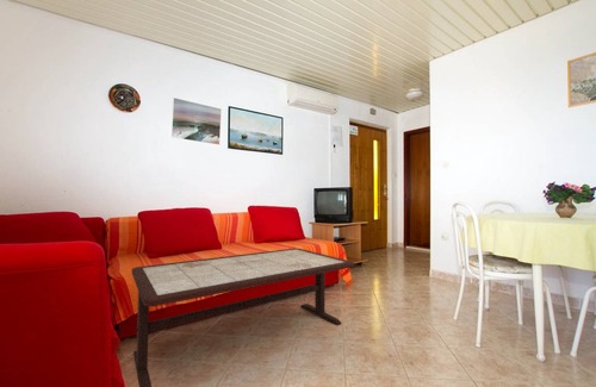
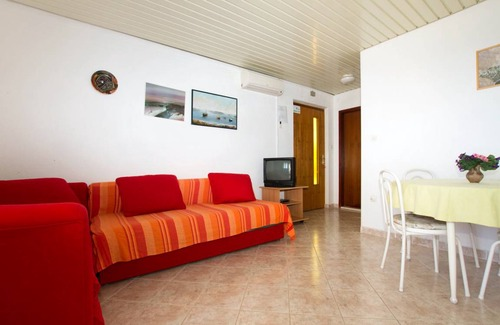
- coffee table (249, 300)
